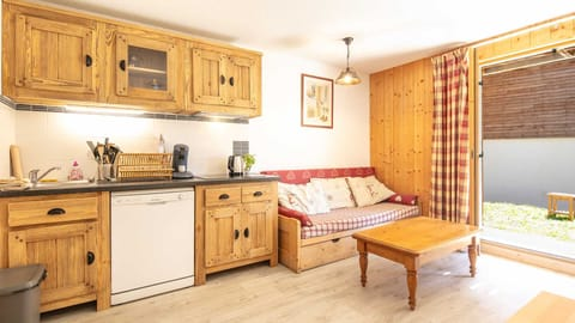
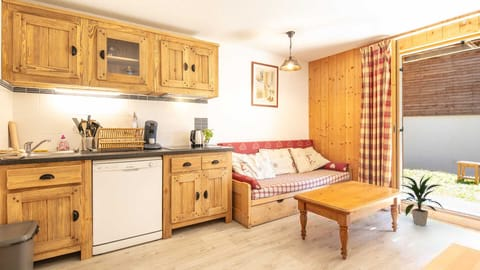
+ indoor plant (418, 198)
